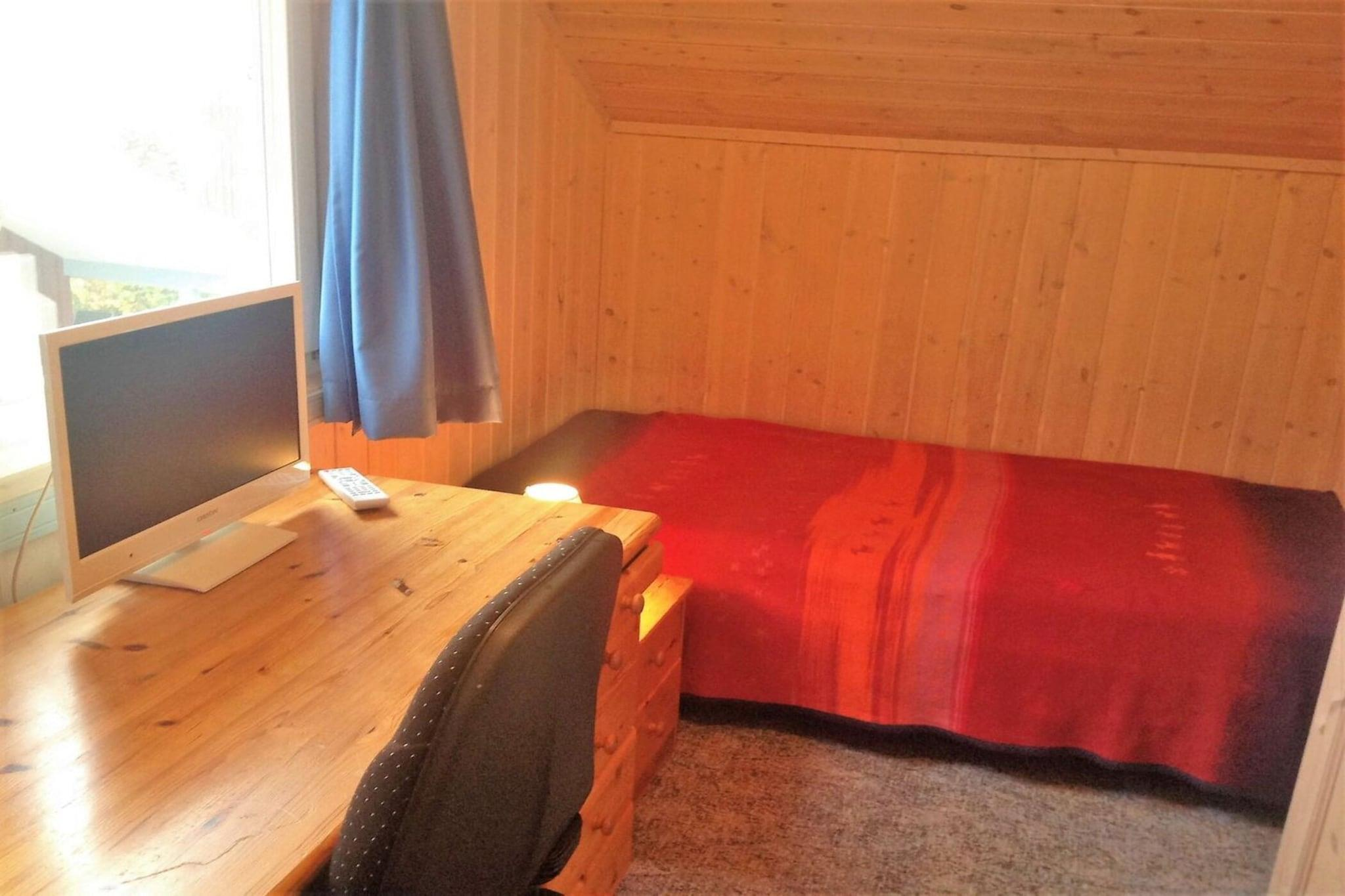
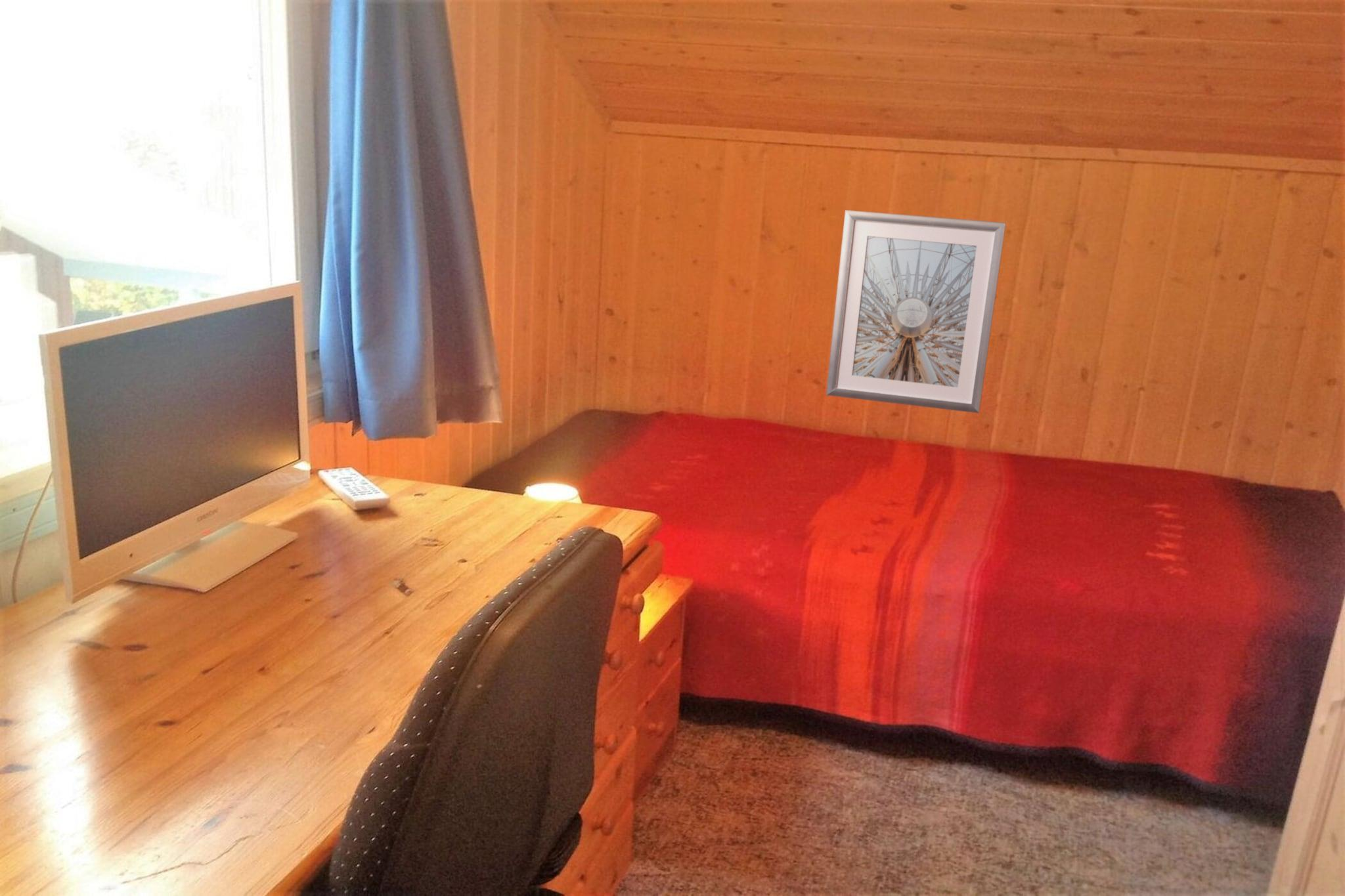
+ picture frame (912, 312)
